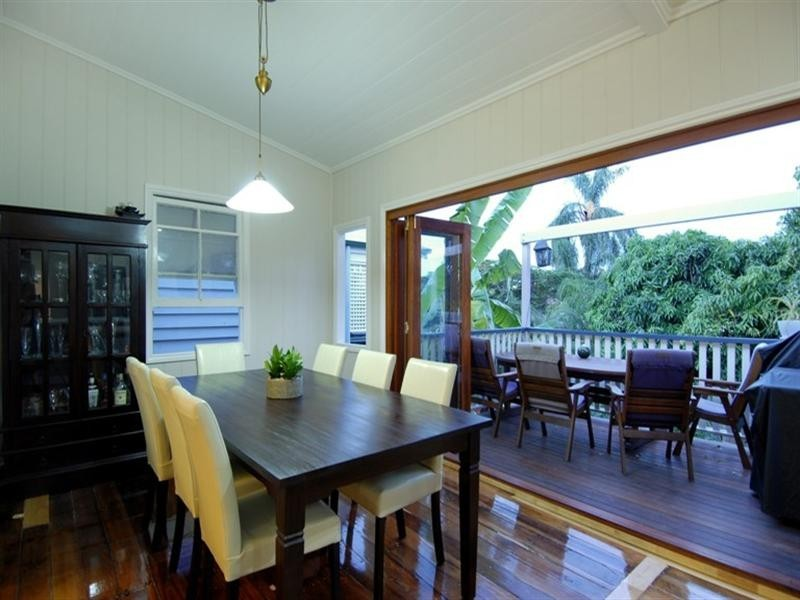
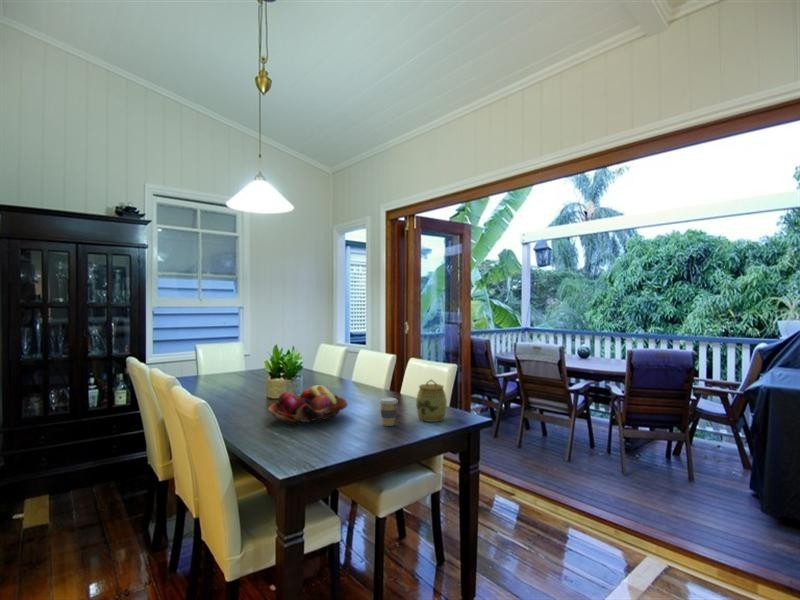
+ jar (431, 398)
+ coffee cup (388, 411)
+ fruit basket (310, 403)
